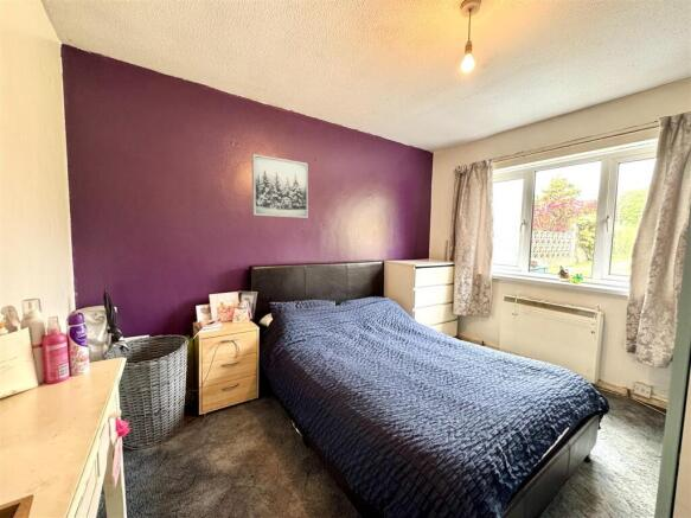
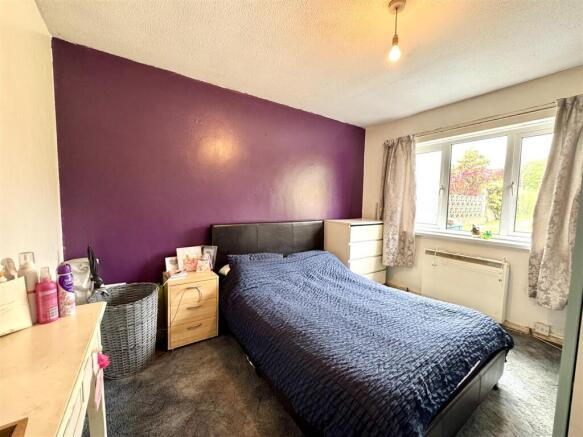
- wall art (281, 187)
